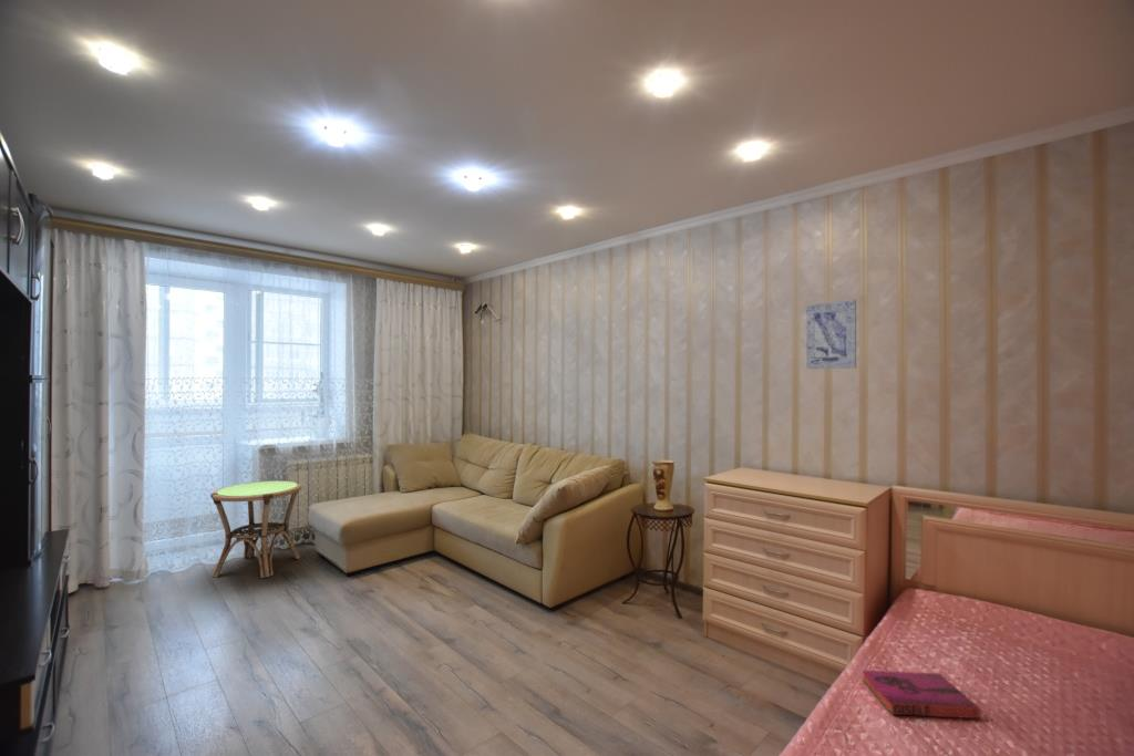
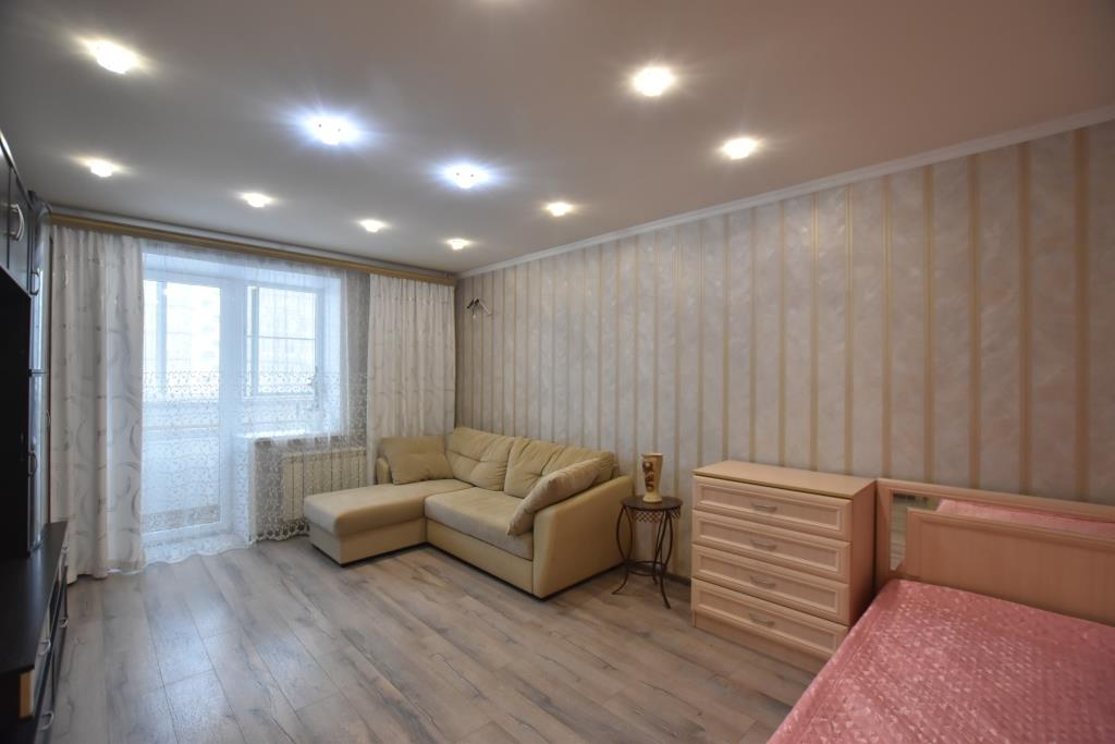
- hardback book (917, 693)
- wall art (831, 335)
- side table (258, 527)
